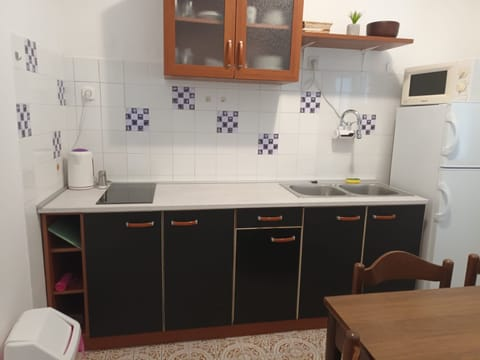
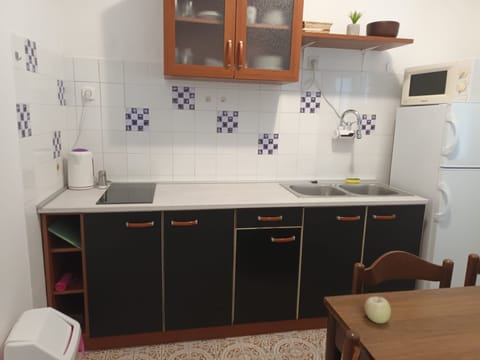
+ fruit (377, 307)
